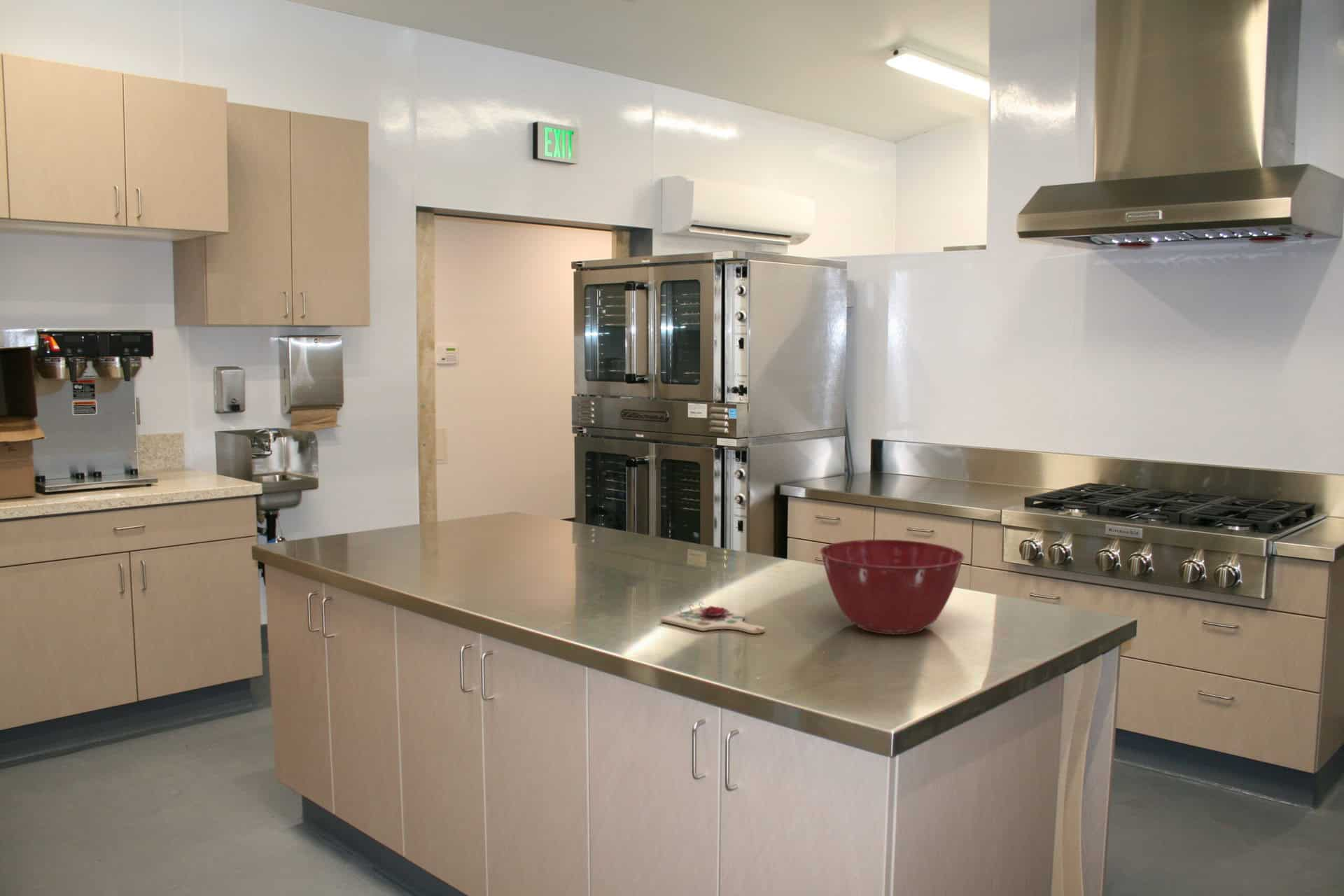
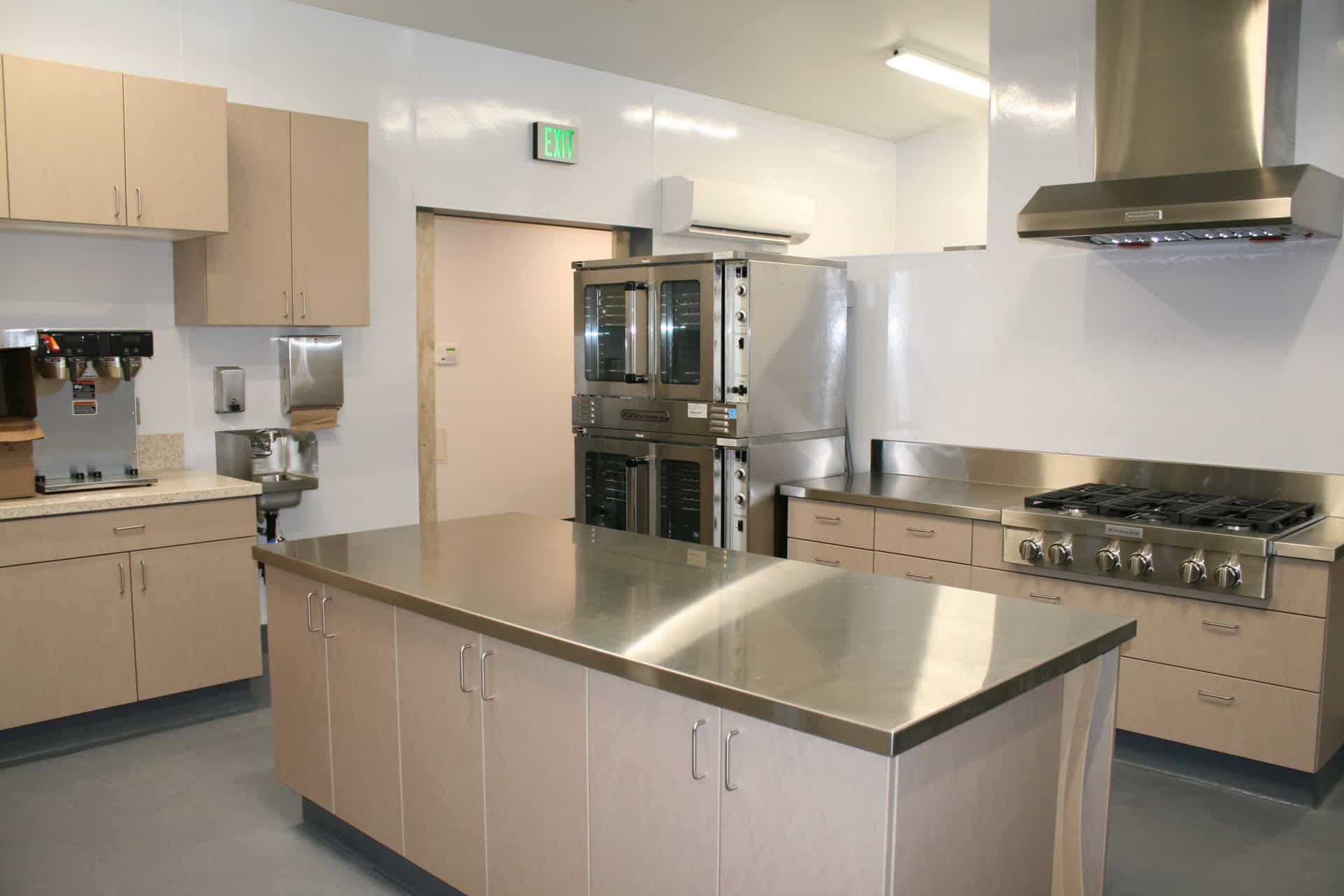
- cutting board (720, 617)
- mixing bowl (890, 589)
